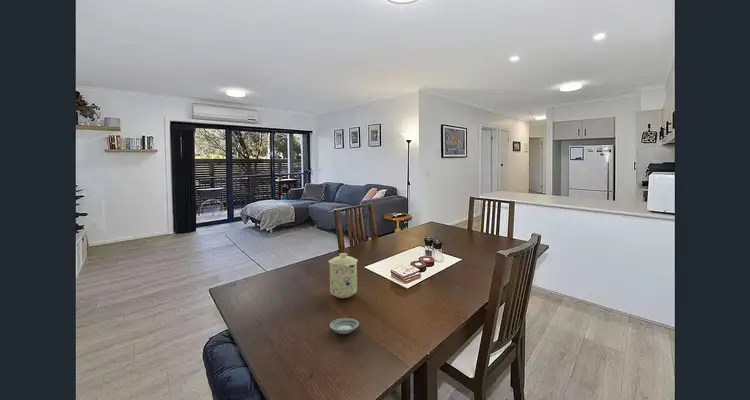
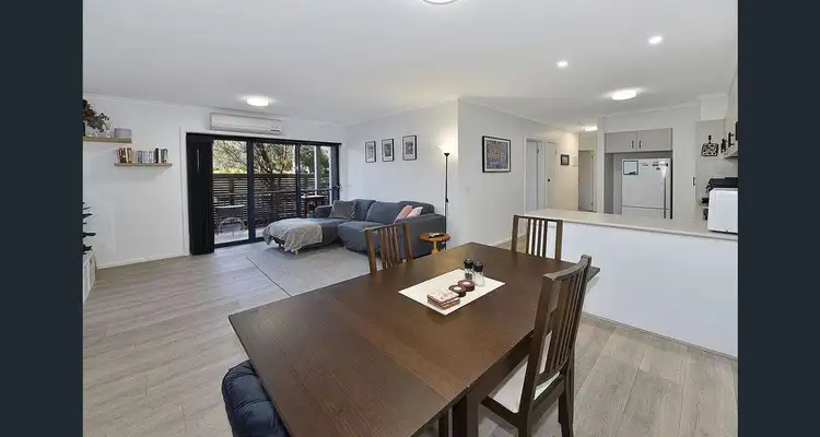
- mug (342, 274)
- saucer (344, 327)
